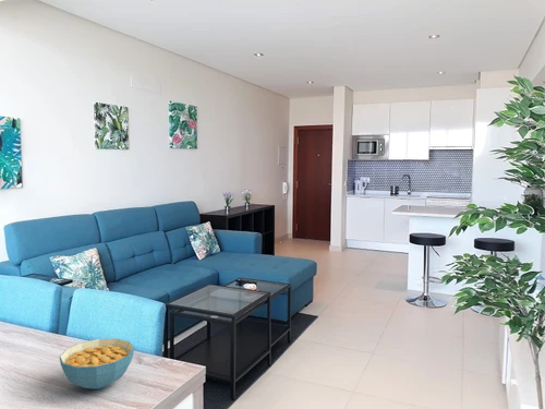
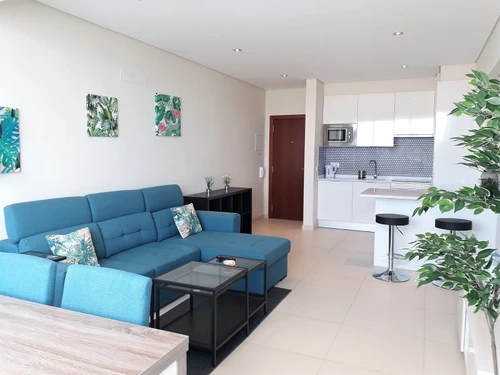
- cereal bowl (98, 368)
